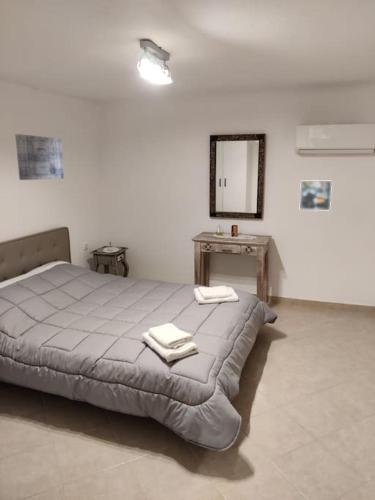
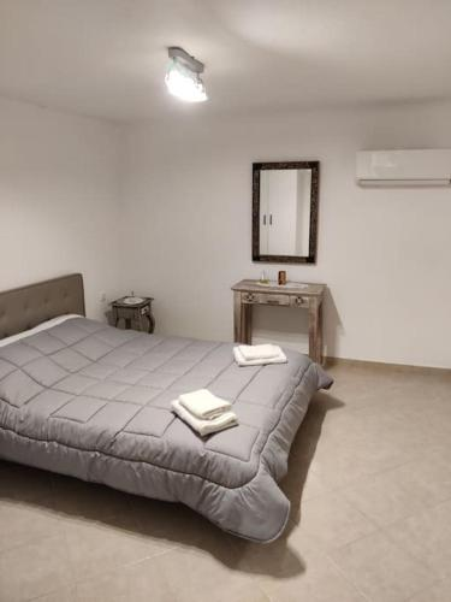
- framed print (315, 195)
- wall art (41, 158)
